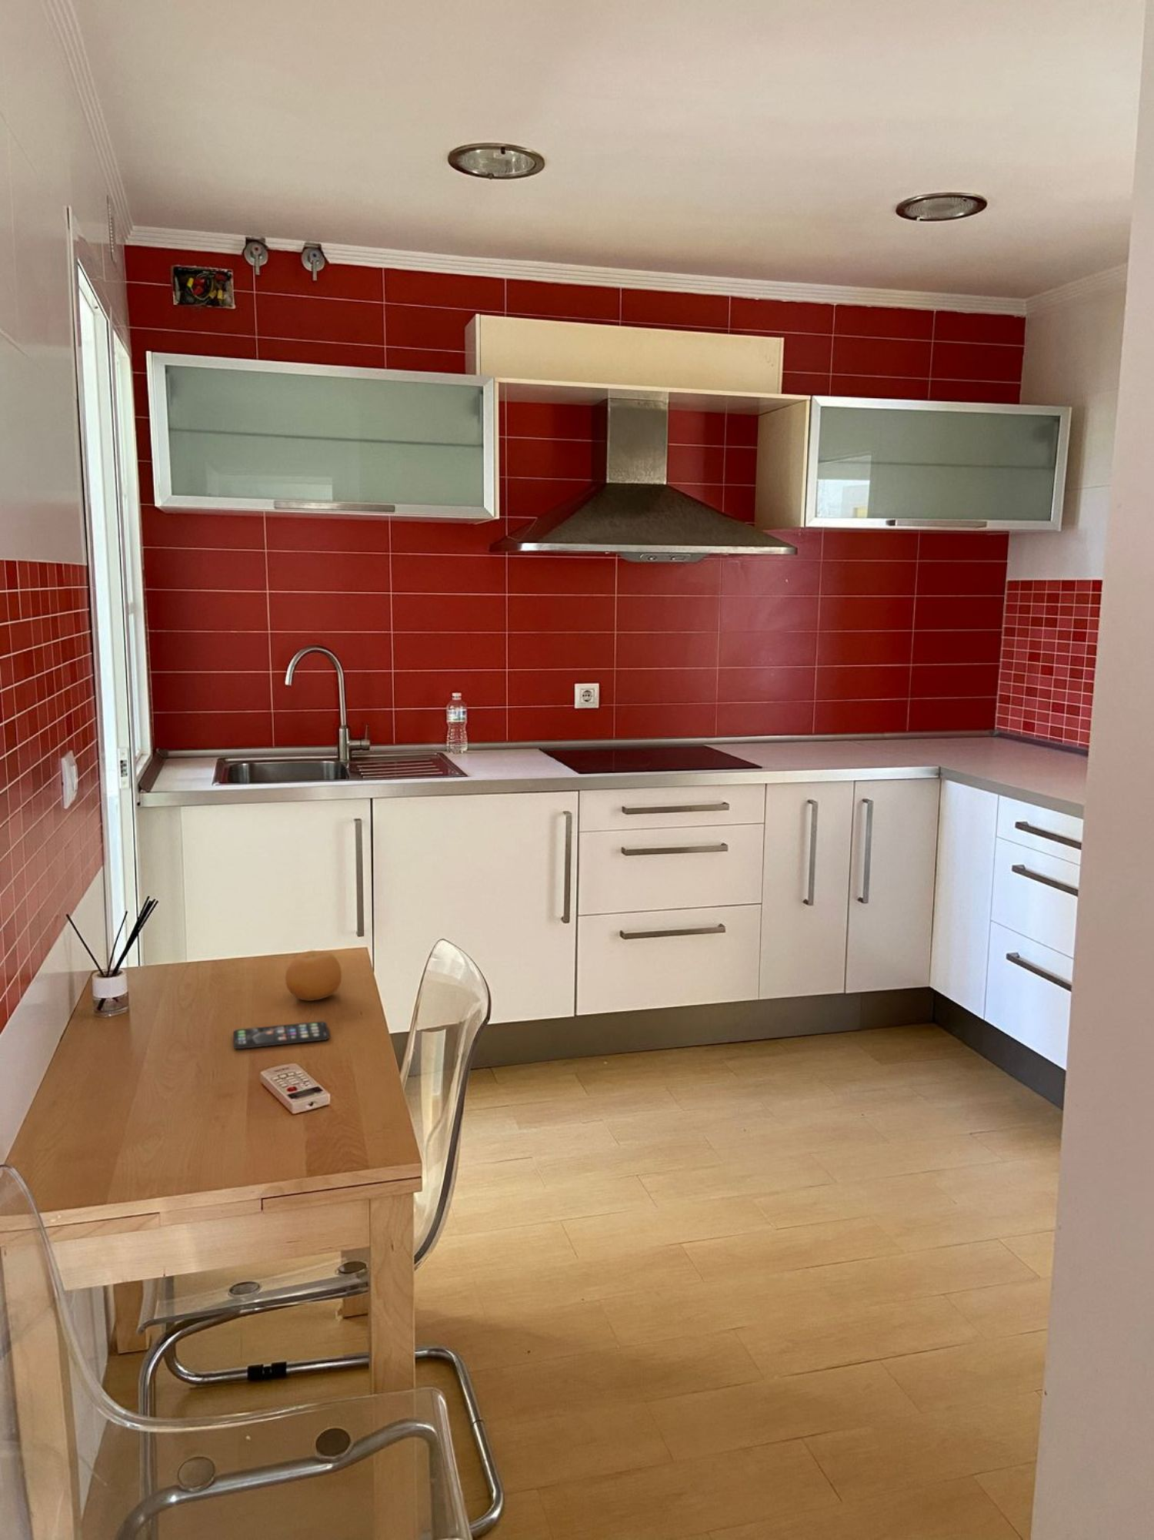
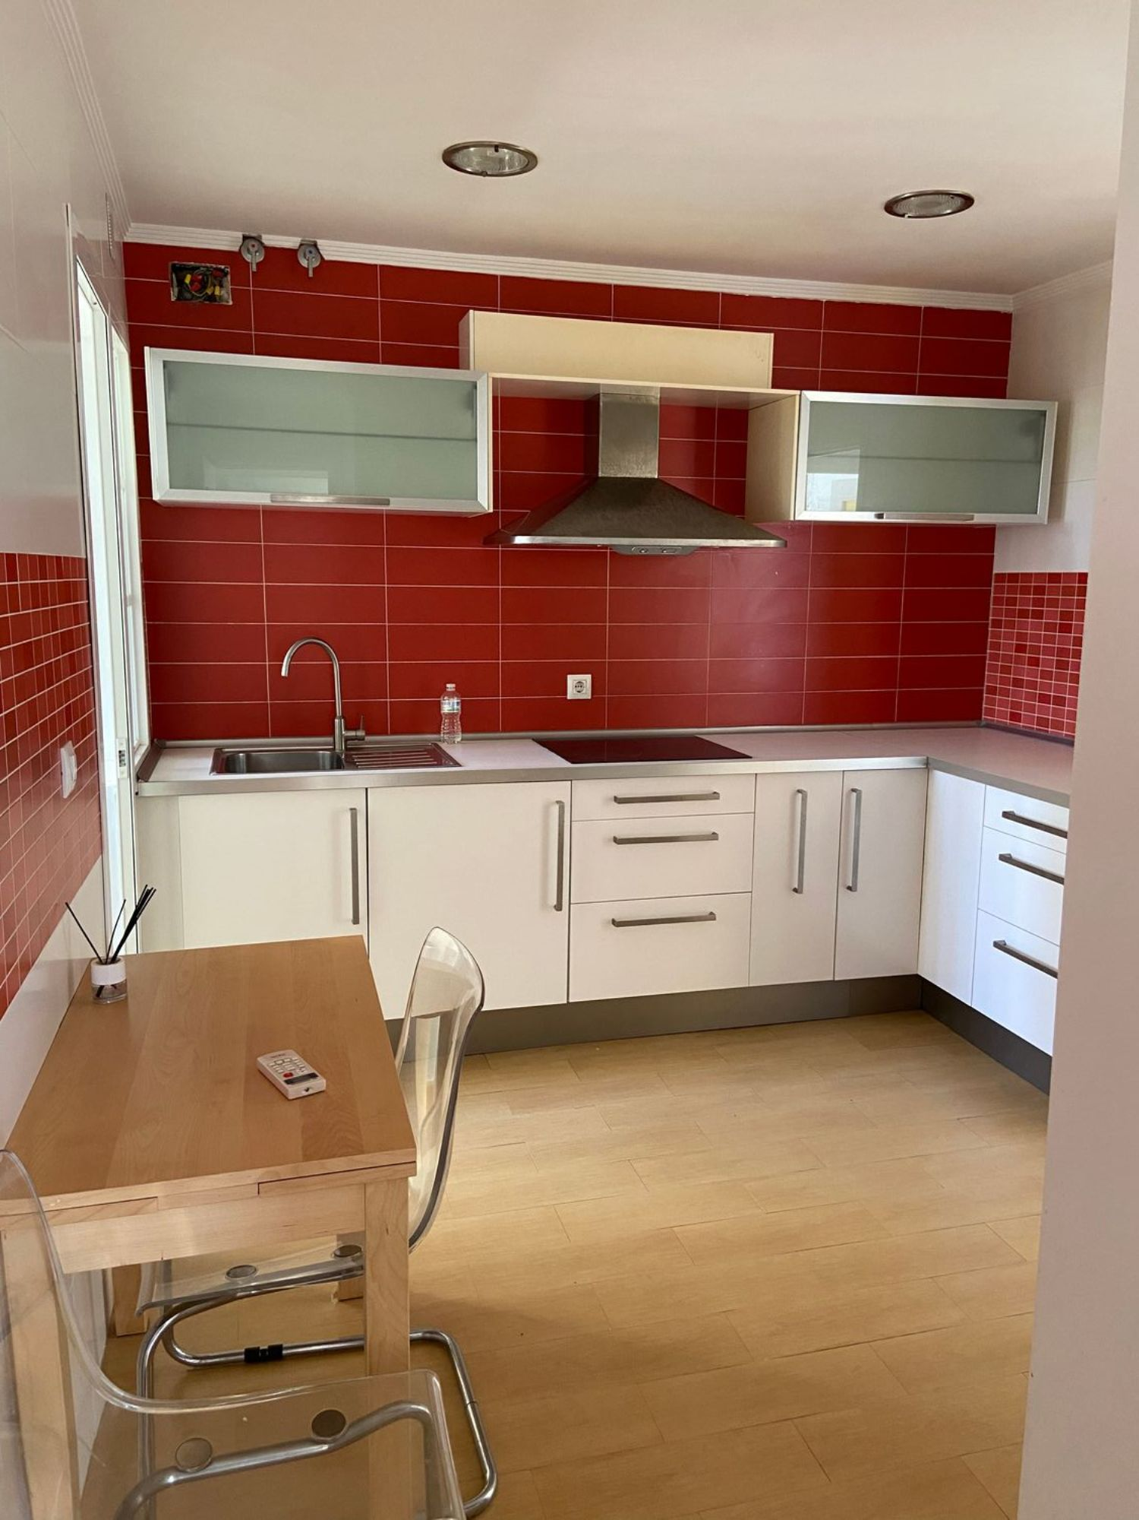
- fruit (314, 975)
- smartphone (281, 1034)
